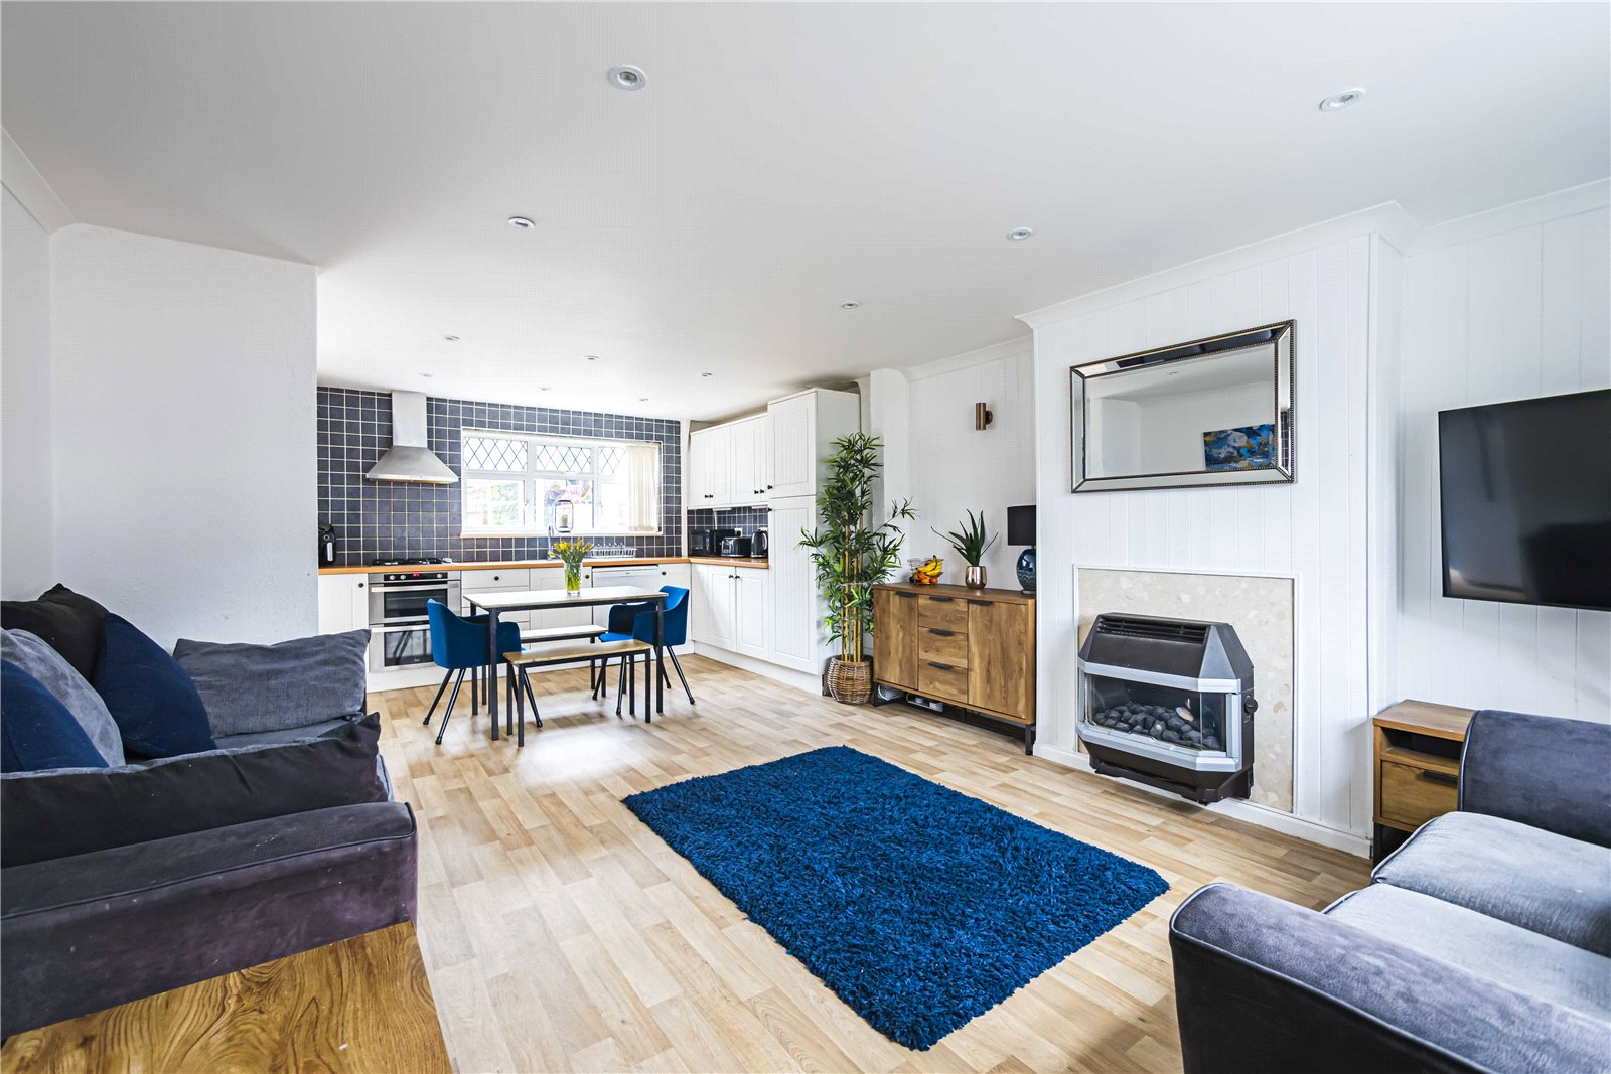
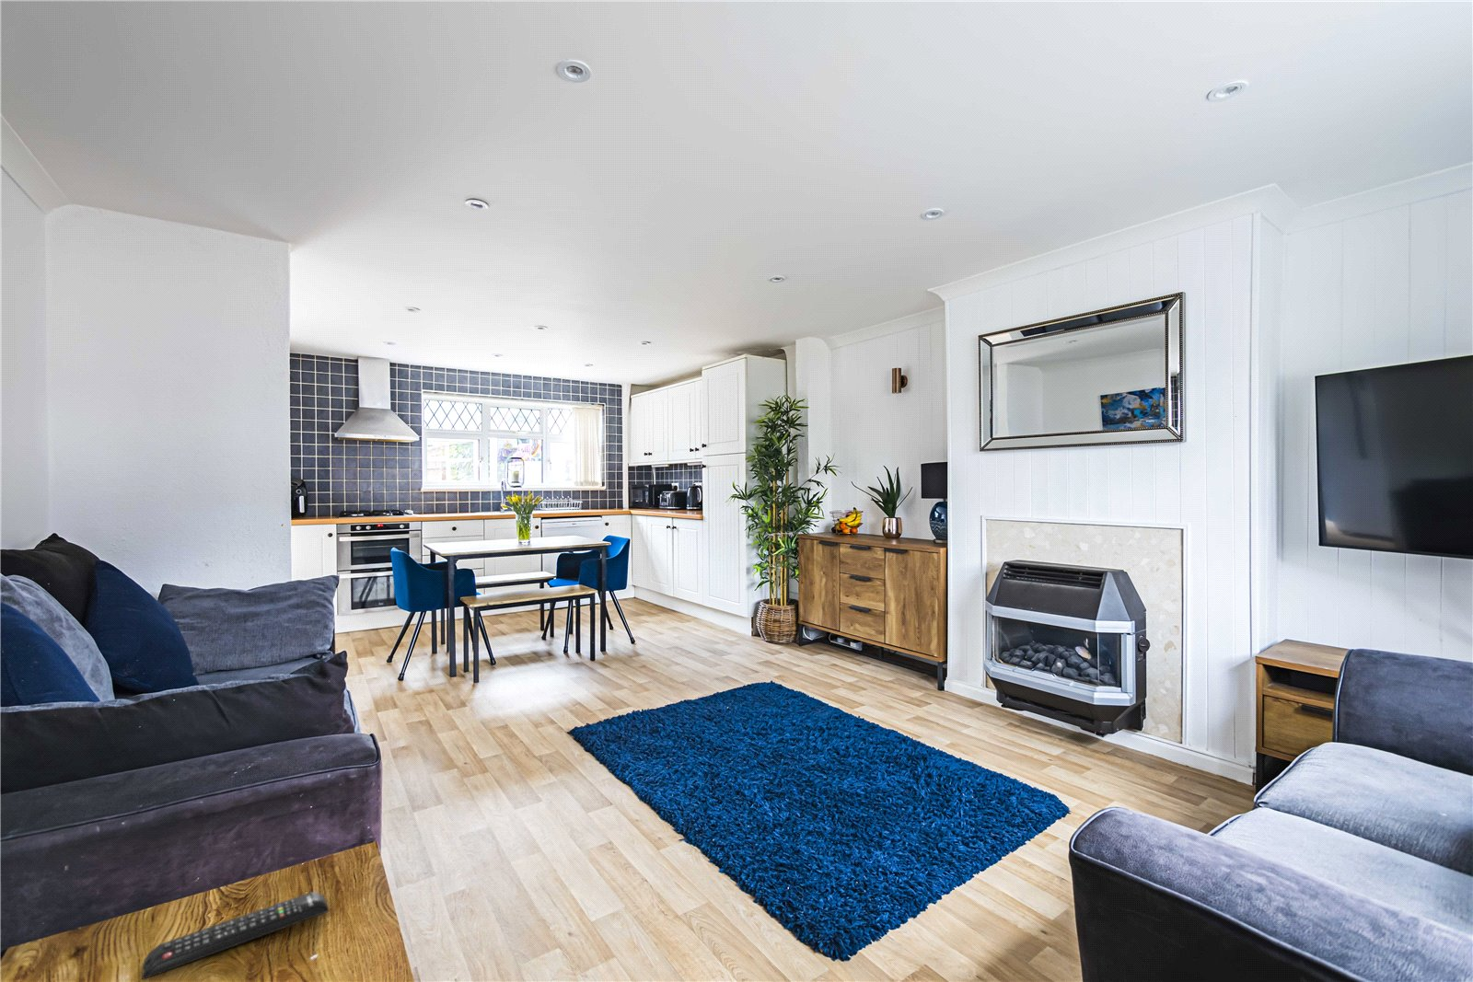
+ remote control (241, 932)
